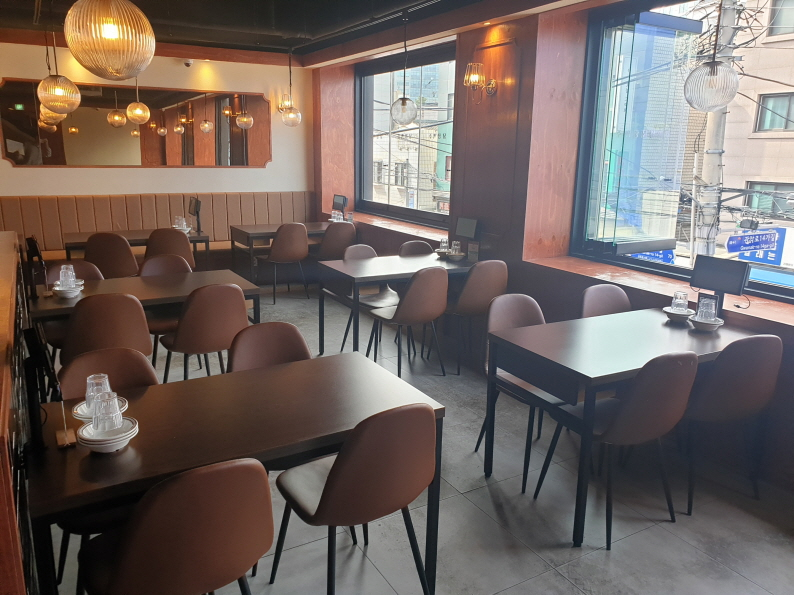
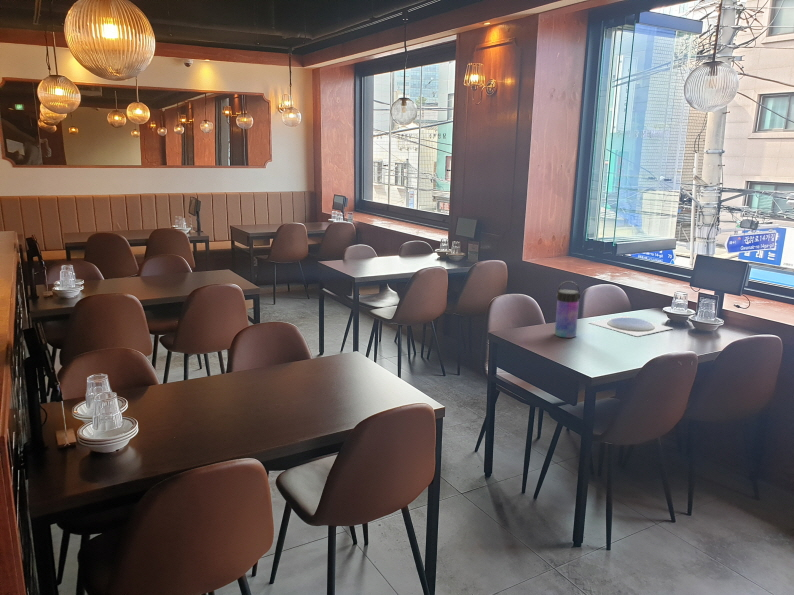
+ water bottle (567, 308)
+ plate (630, 322)
